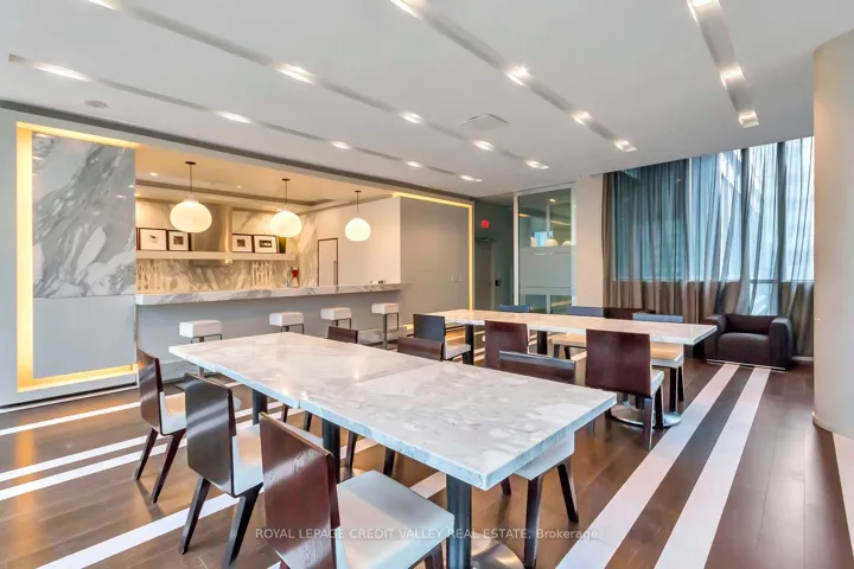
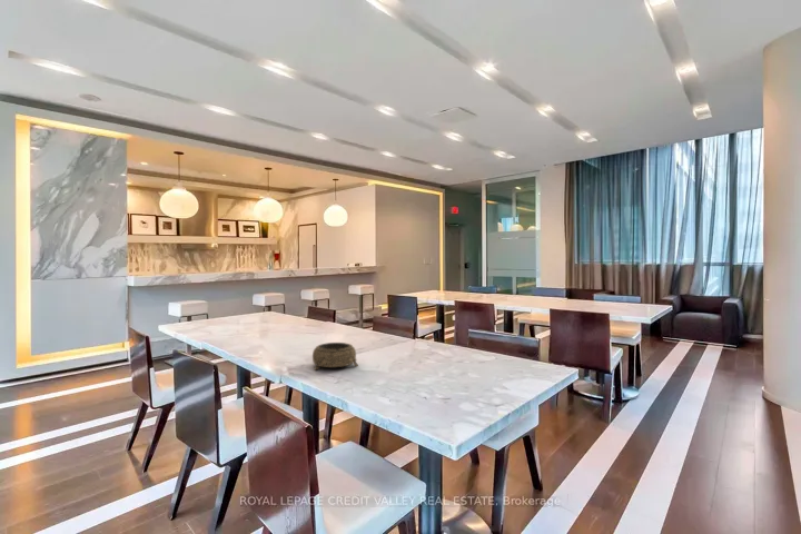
+ decorative bowl (333, 355)
